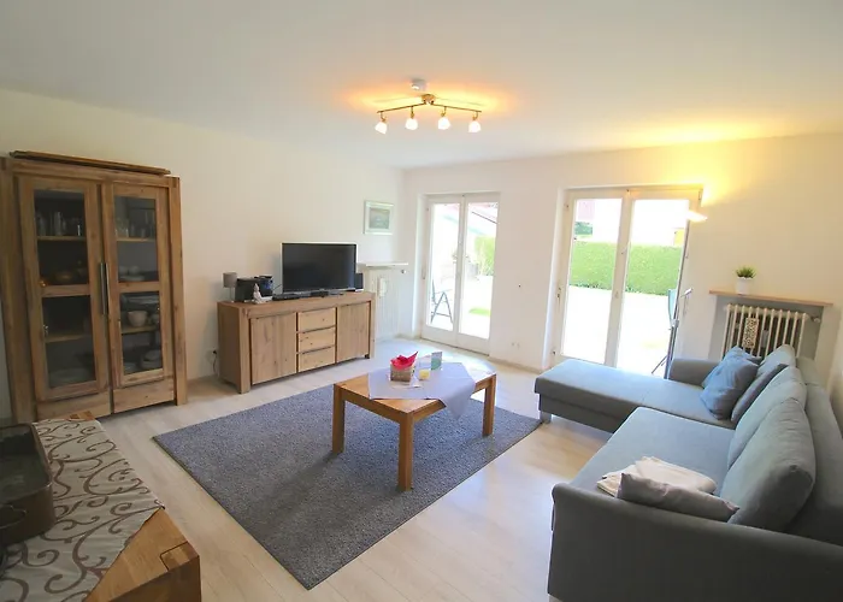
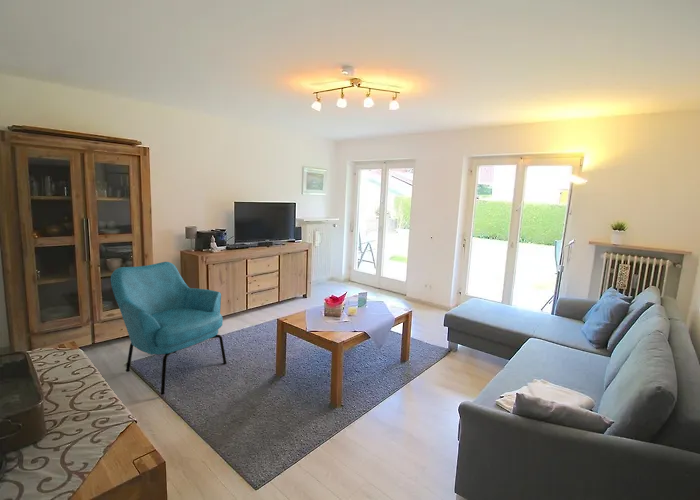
+ armchair (169, 319)
